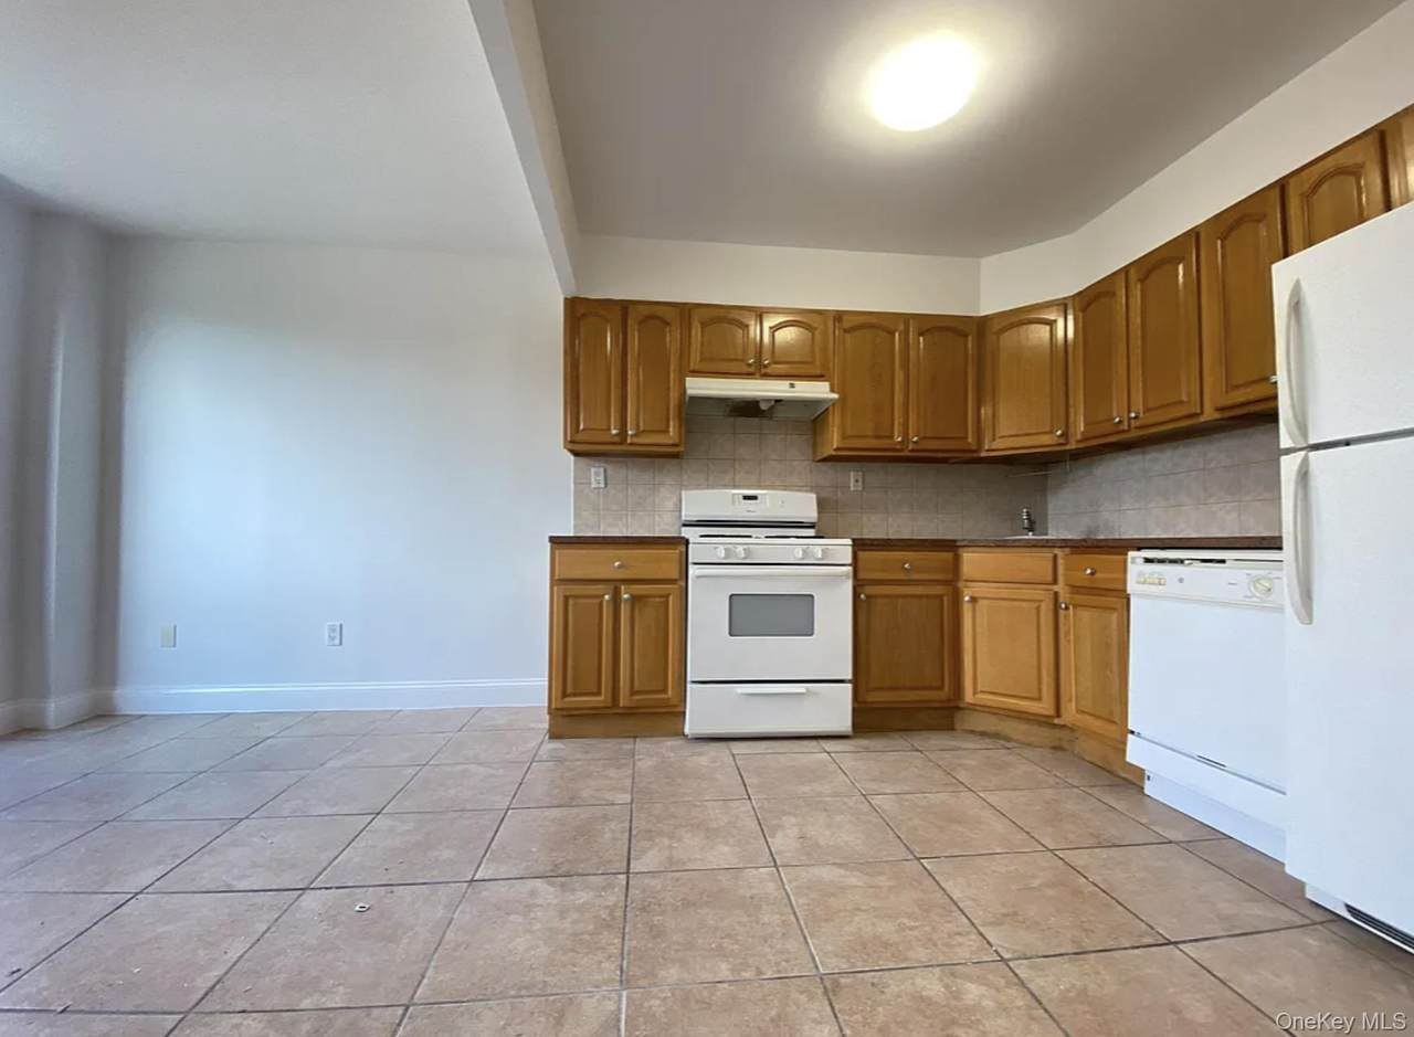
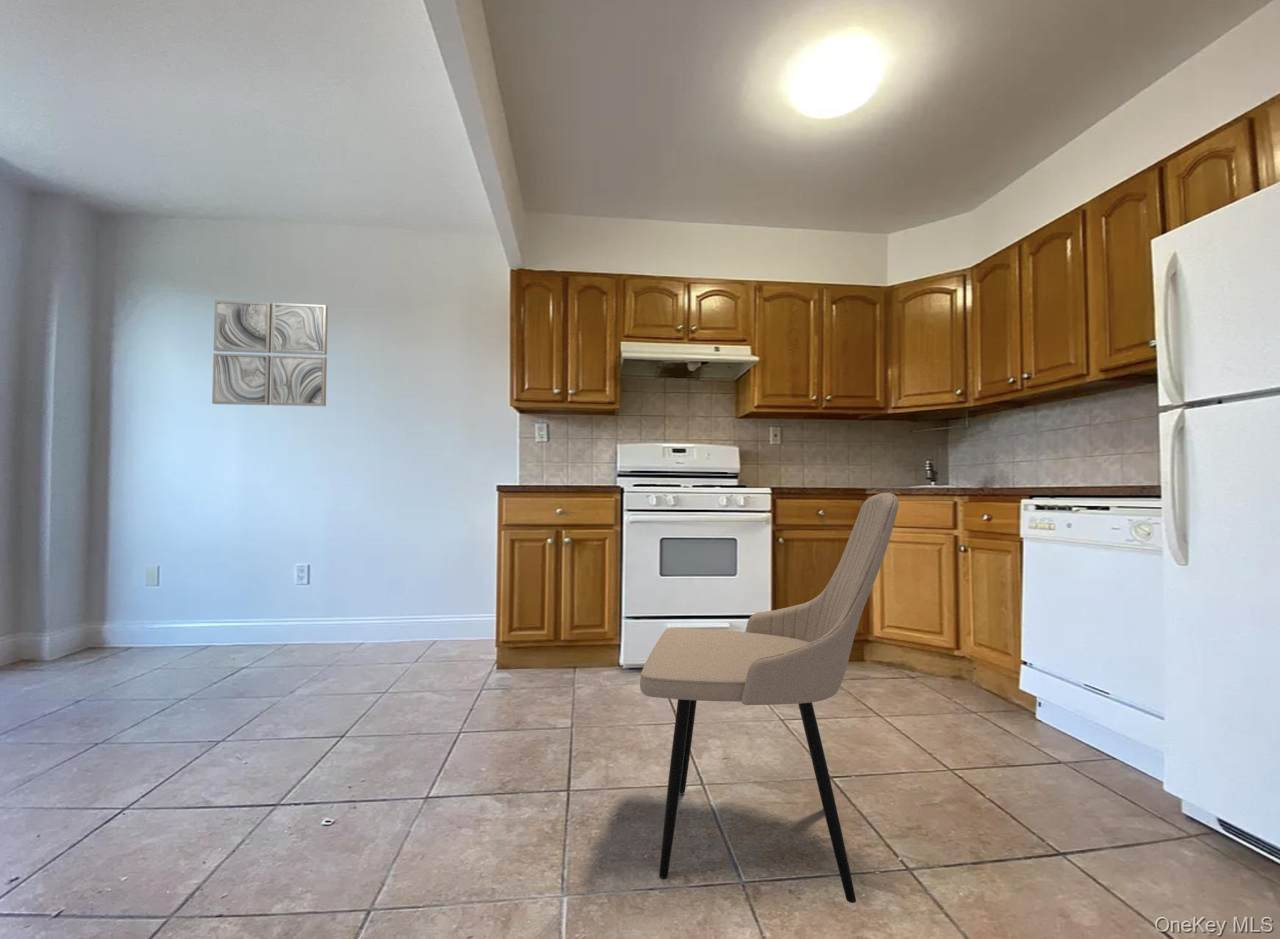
+ wall art (271, 355)
+ dining chair (768, 664)
